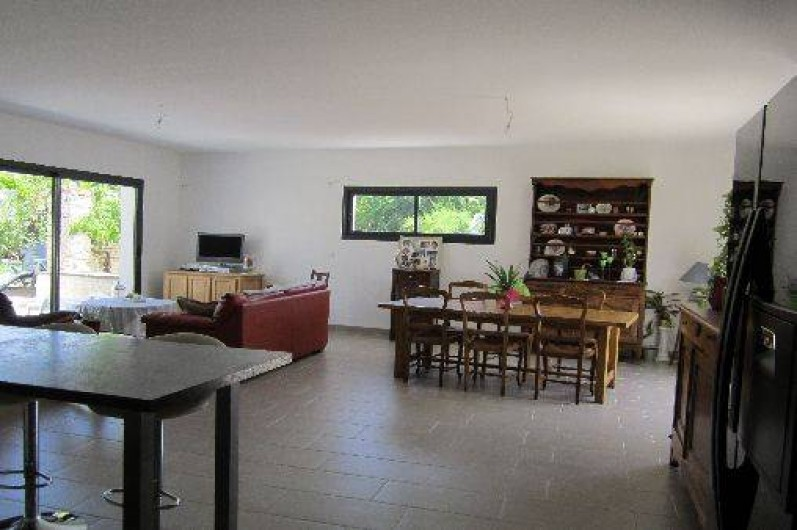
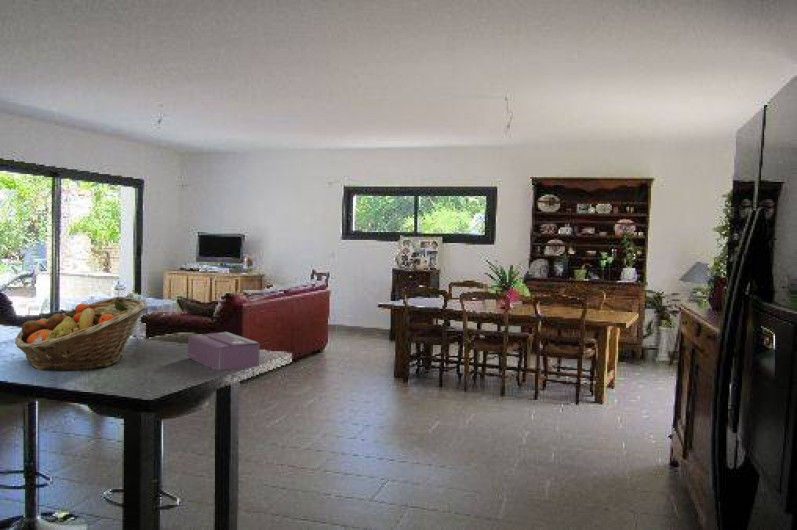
+ tissue box (222, 350)
+ fruit basket (83, 330)
